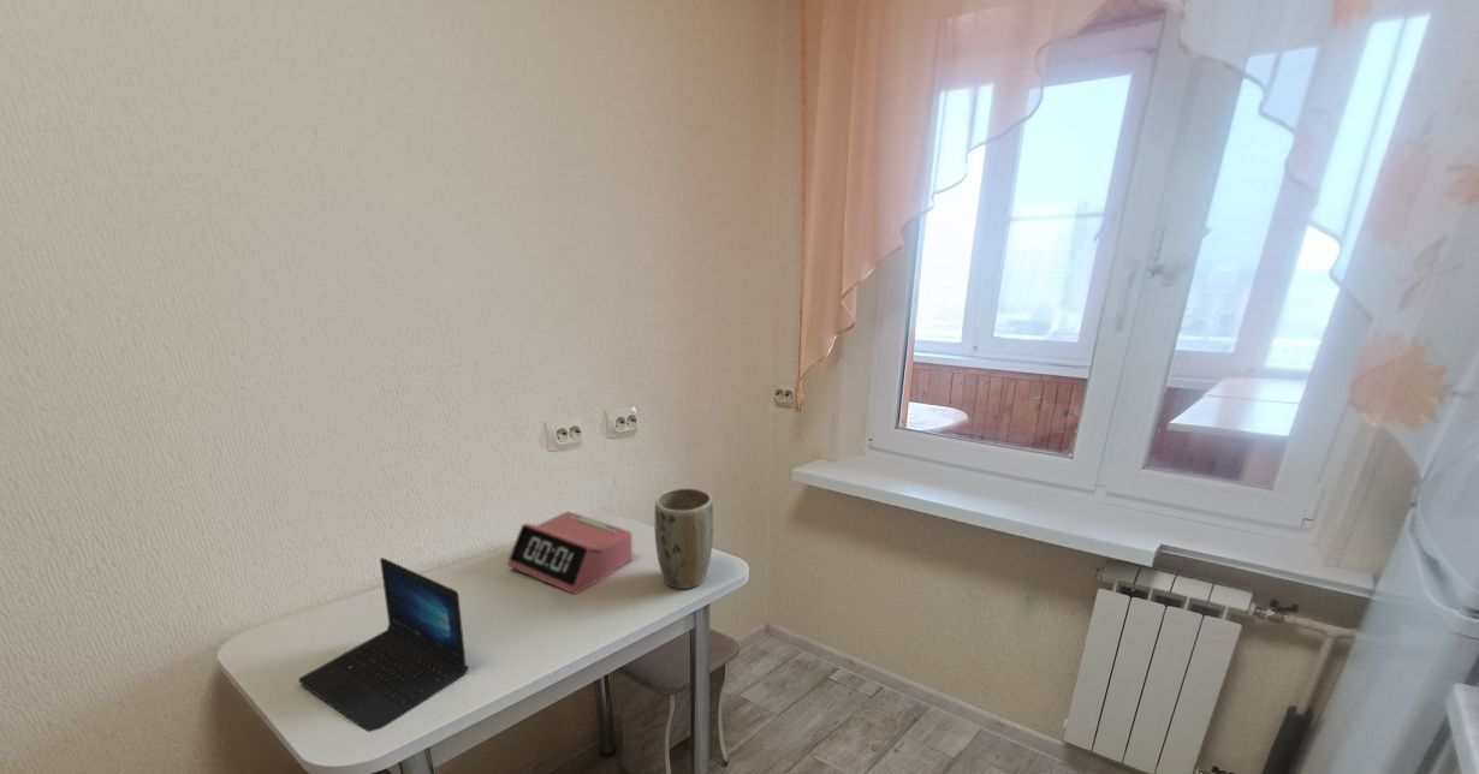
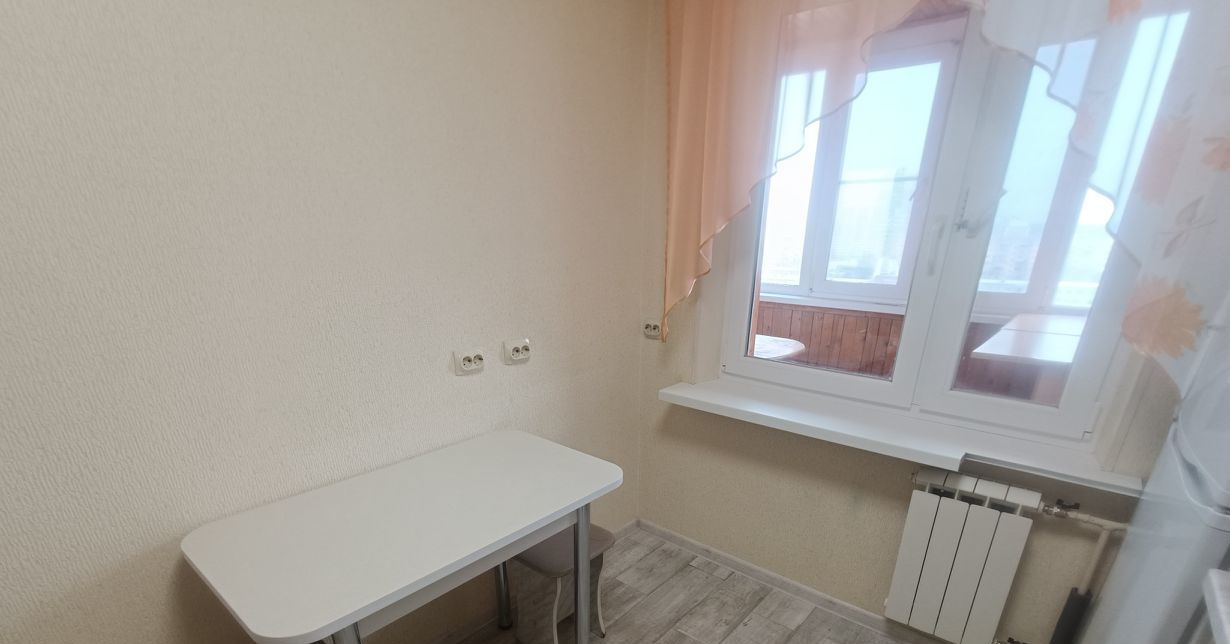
- alarm clock (570, 546)
- laptop (379, 636)
- plant pot (684, 538)
